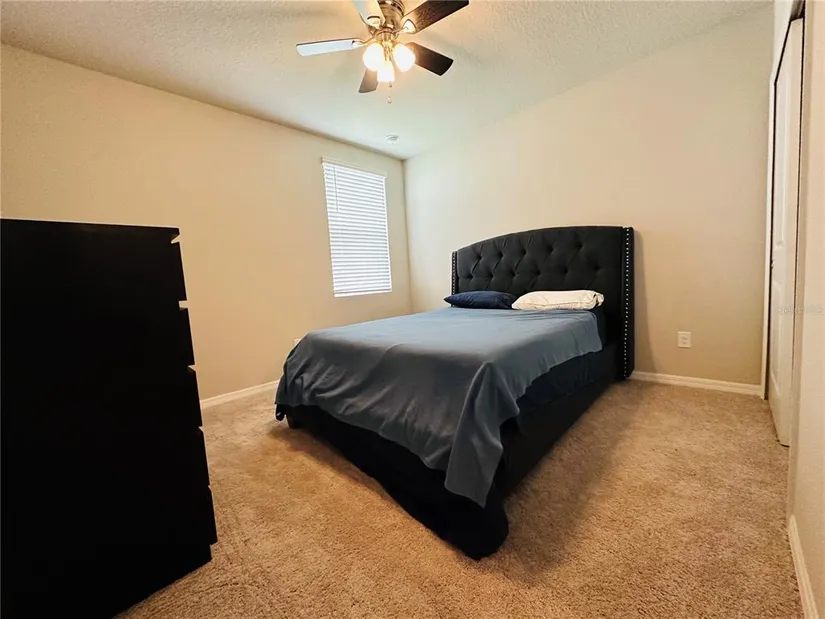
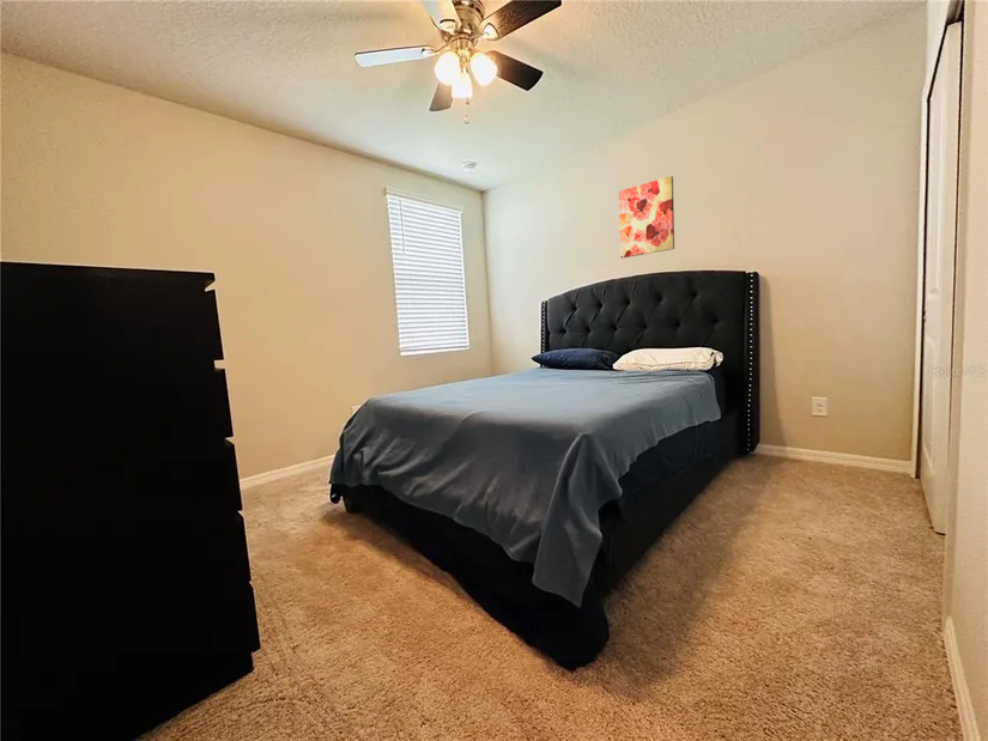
+ wall art (645, 219)
